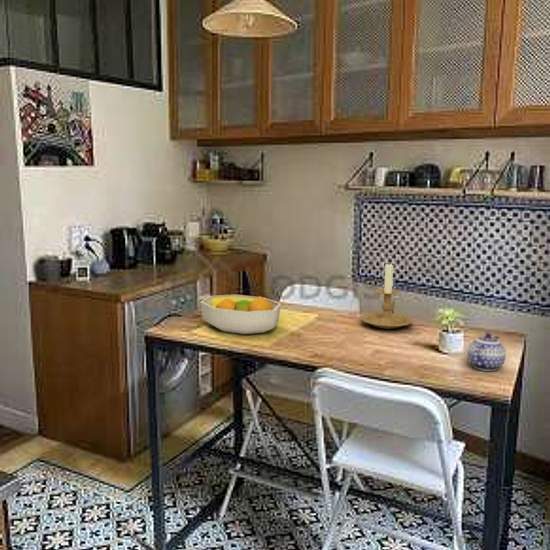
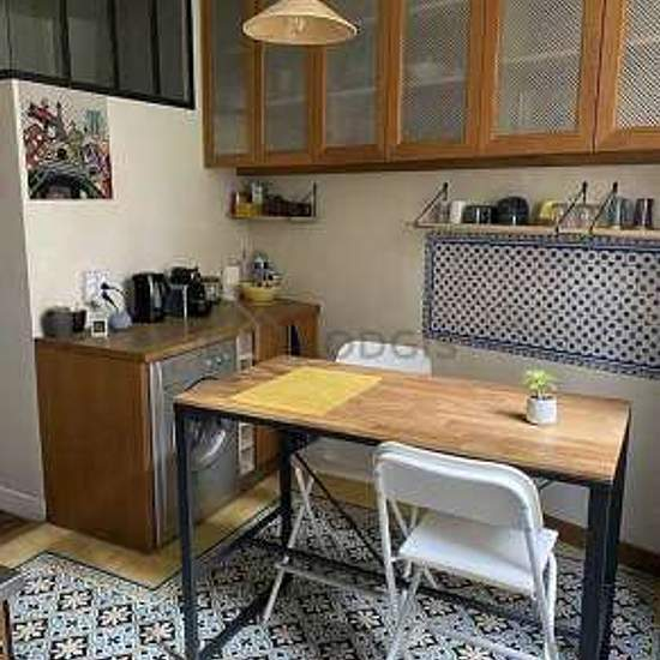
- candle holder (387, 293)
- teapot (486, 350)
- fruit bowl (240, 309)
